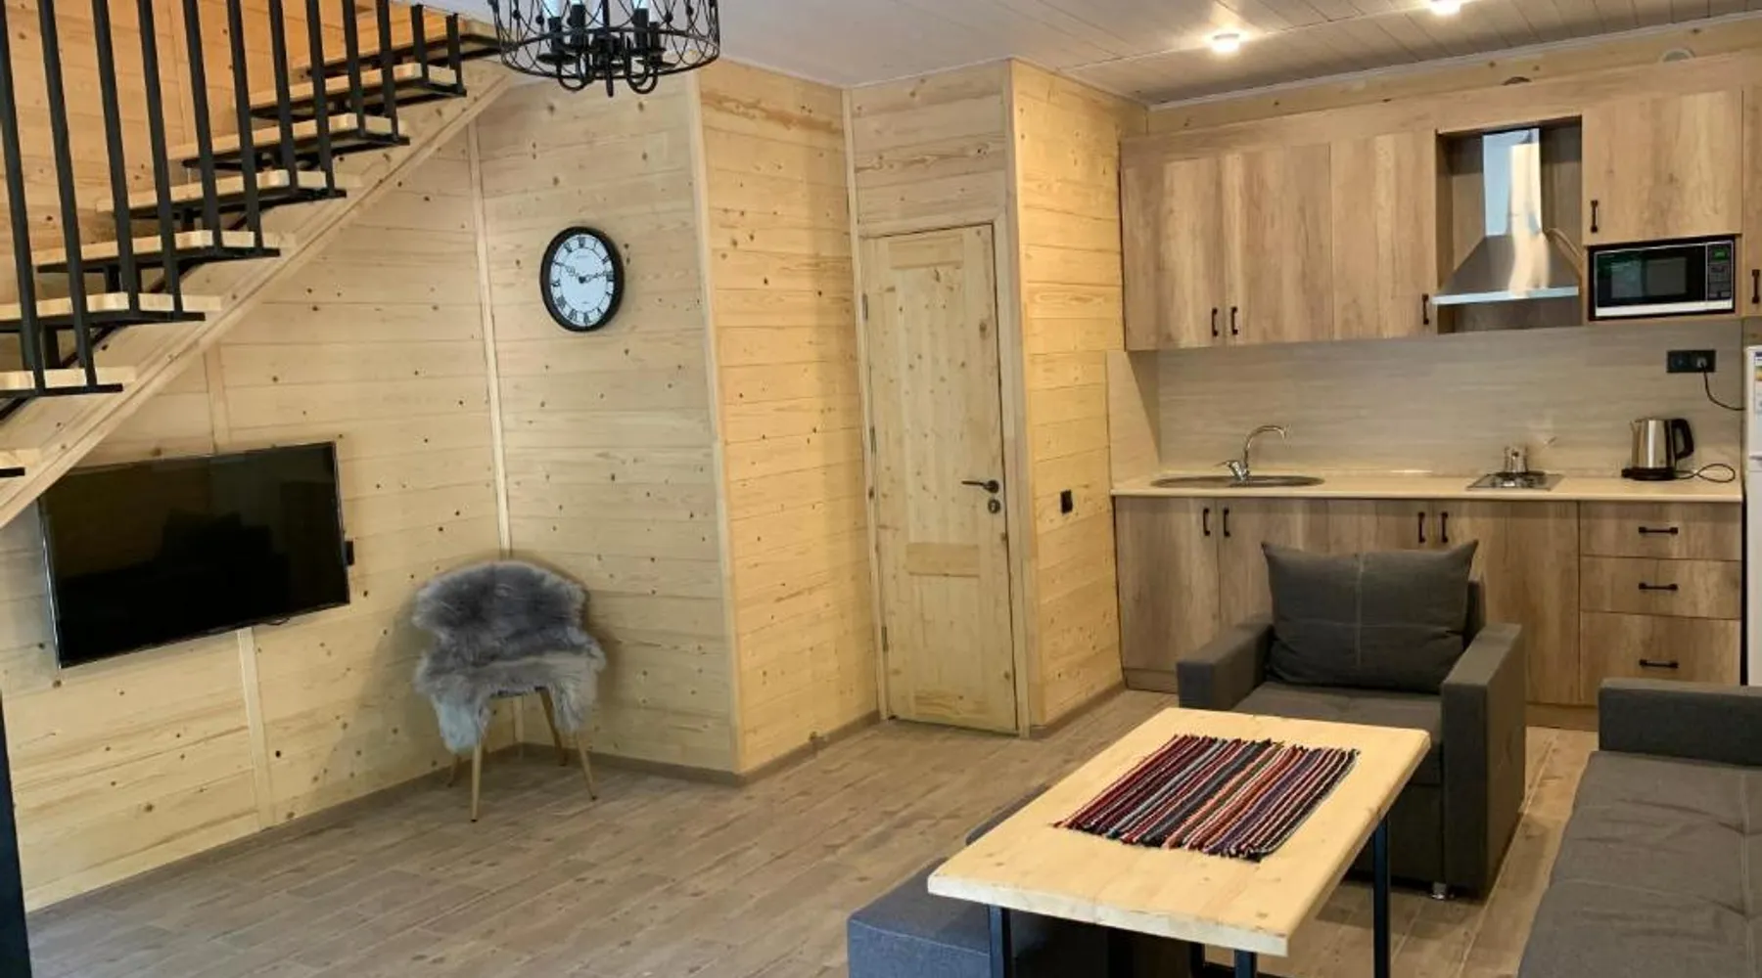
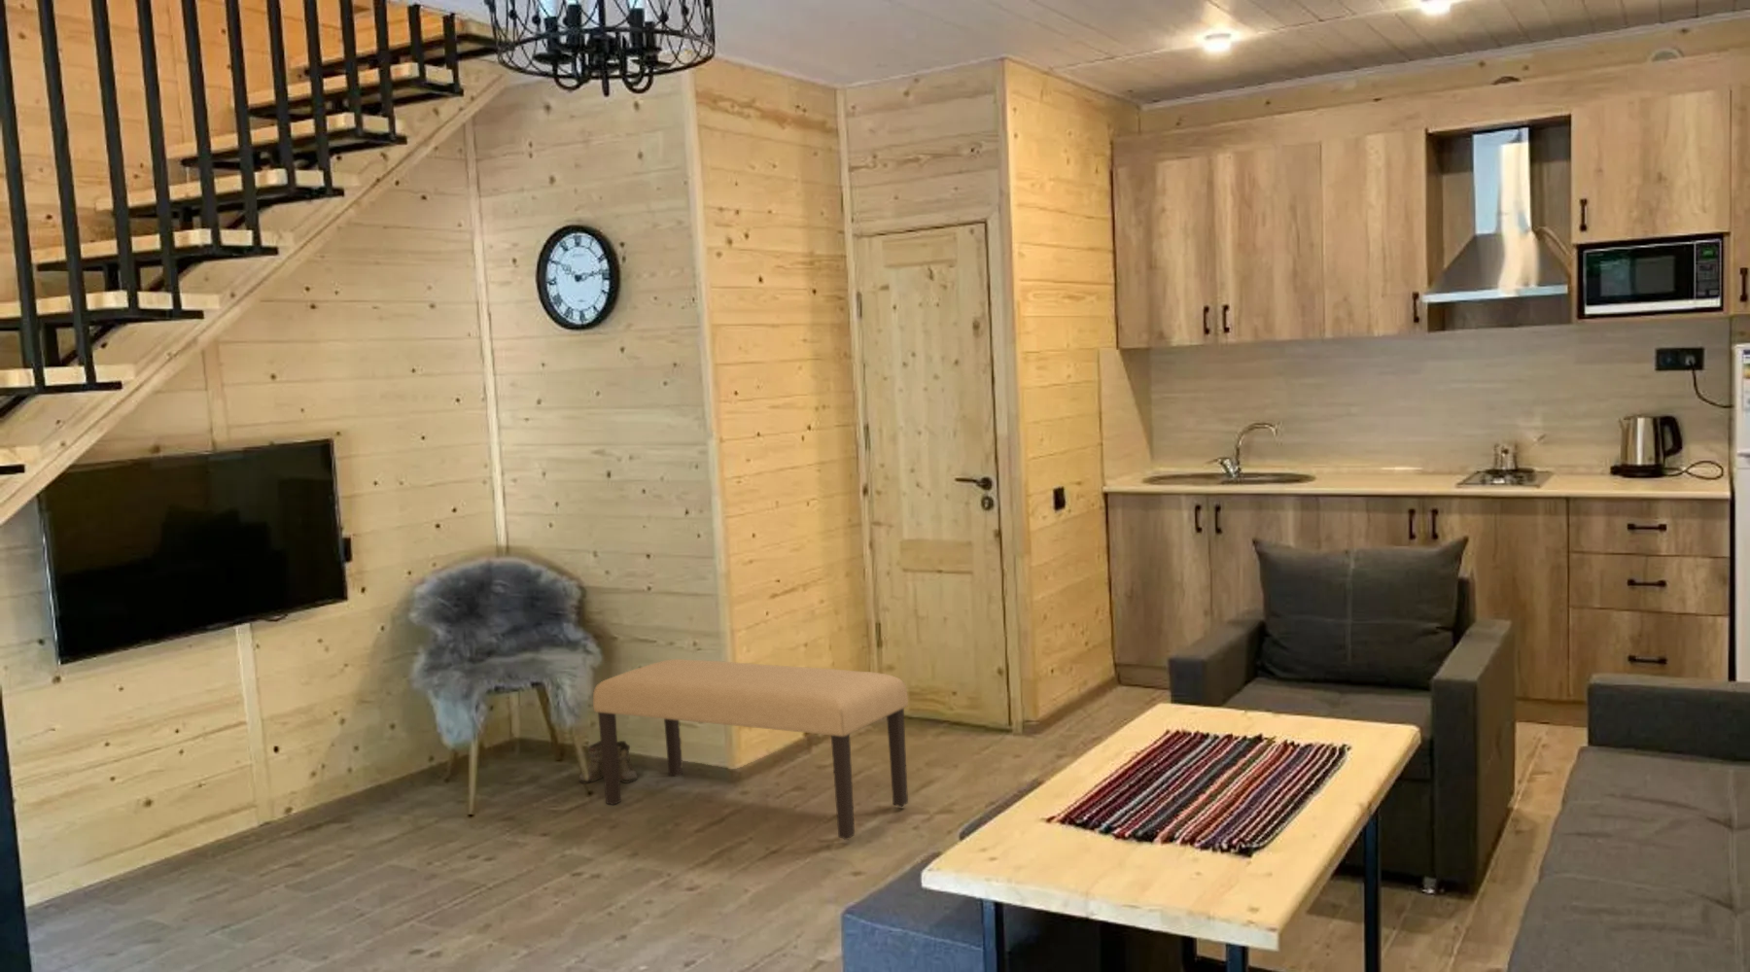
+ boots (602, 761)
+ bench (749, 727)
